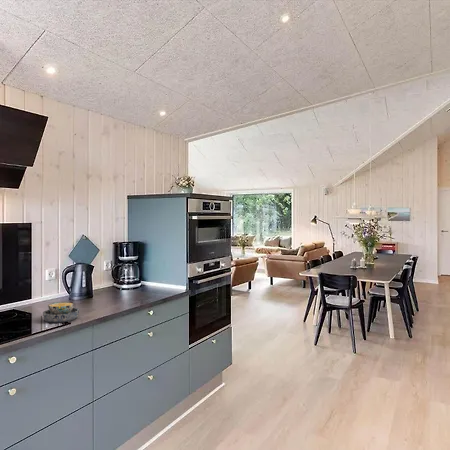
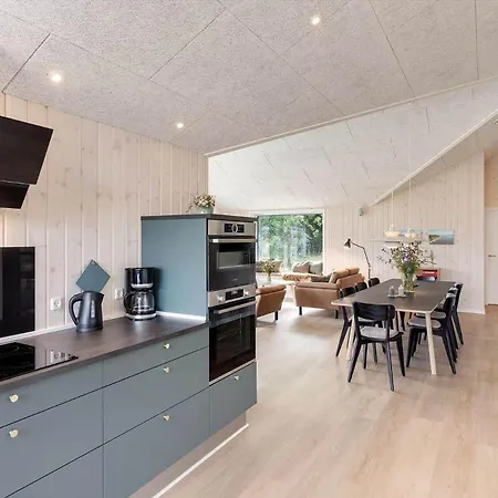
- bowl (61, 311)
